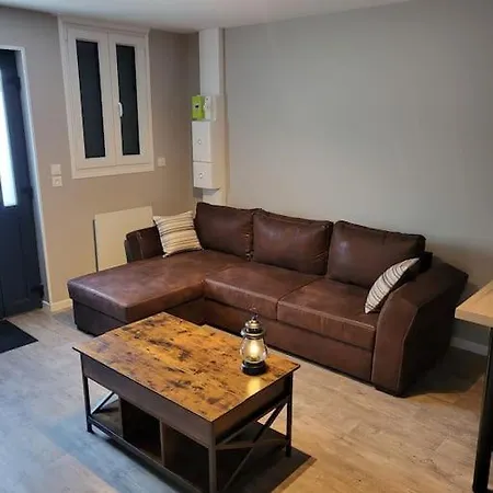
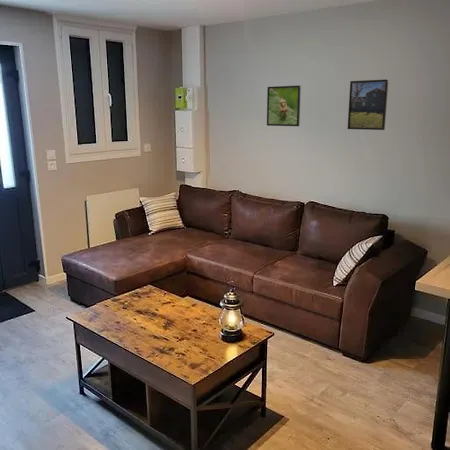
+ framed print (283, 106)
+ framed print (367, 105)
